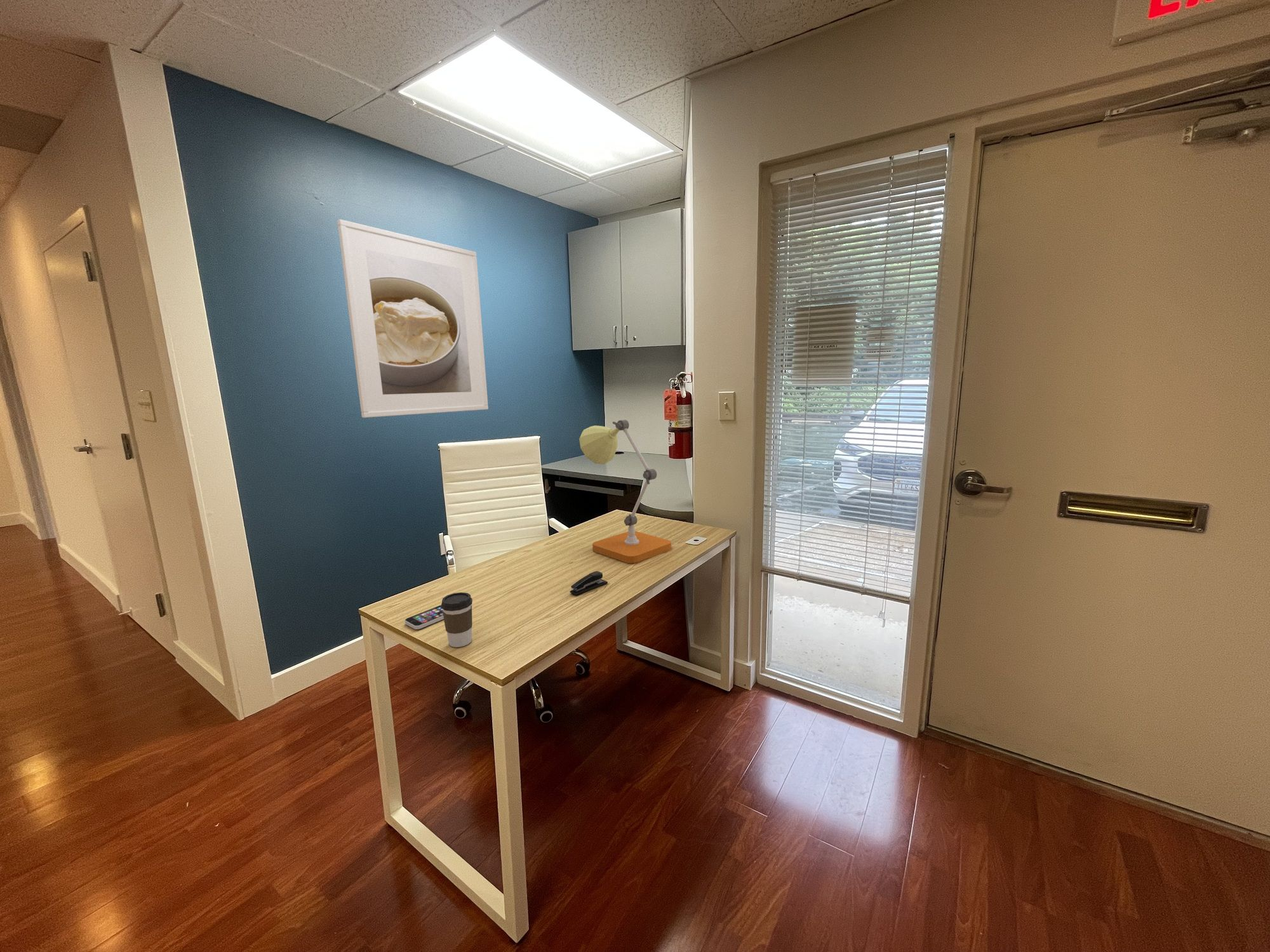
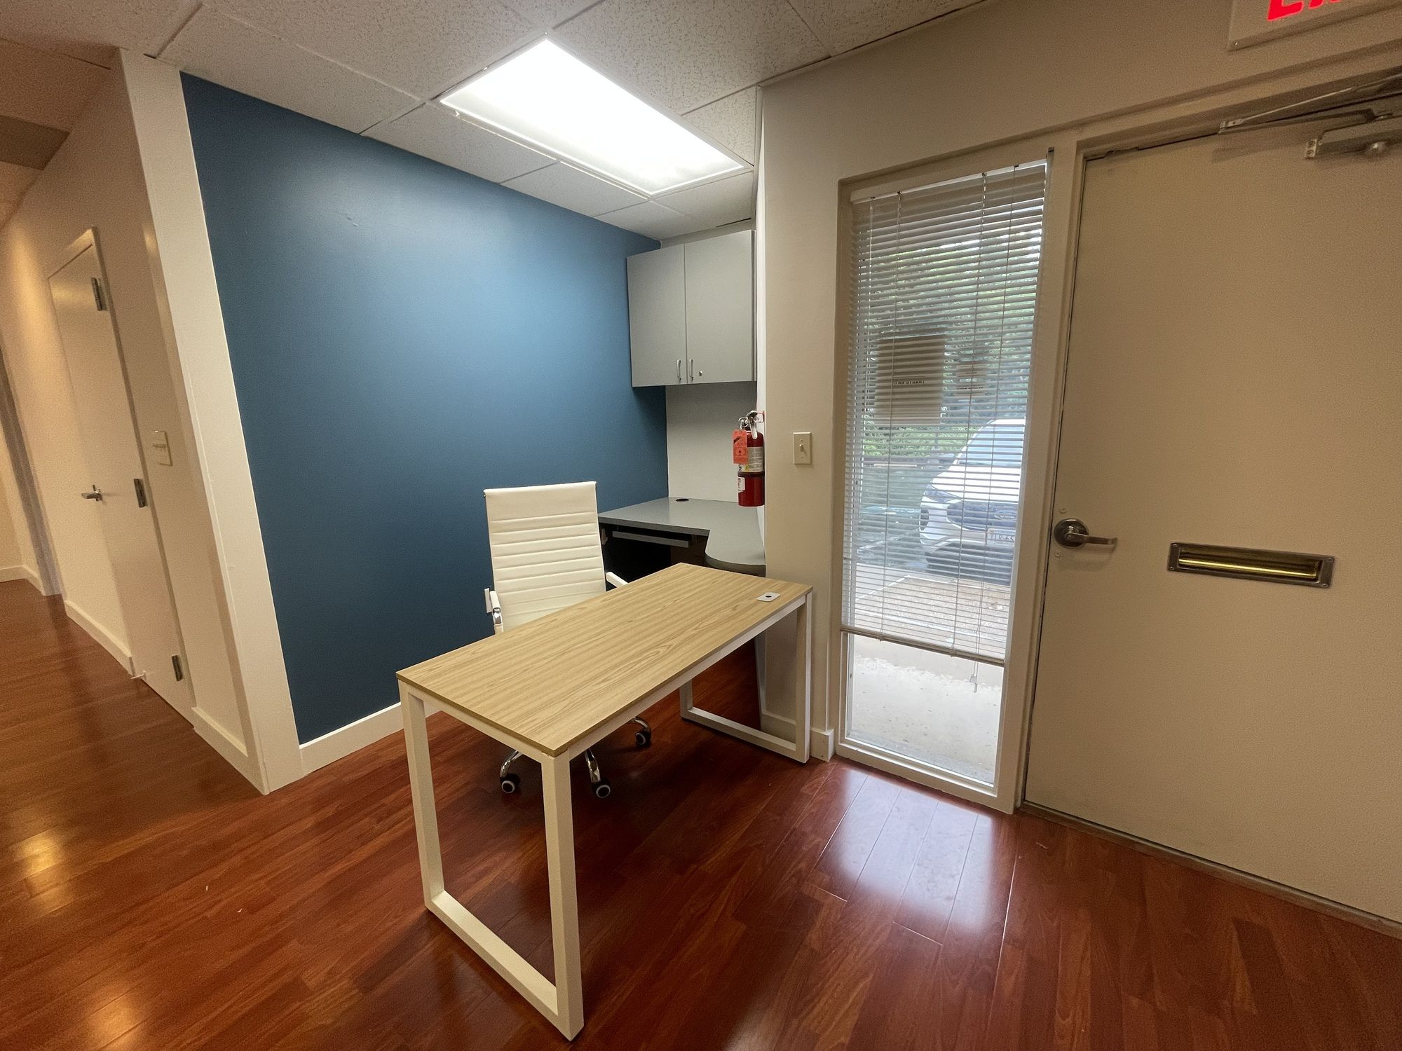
- desk lamp (640, 493)
- smartphone (435, 614)
- stapler (589, 581)
- coffee cup (458, 619)
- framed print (424, 328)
